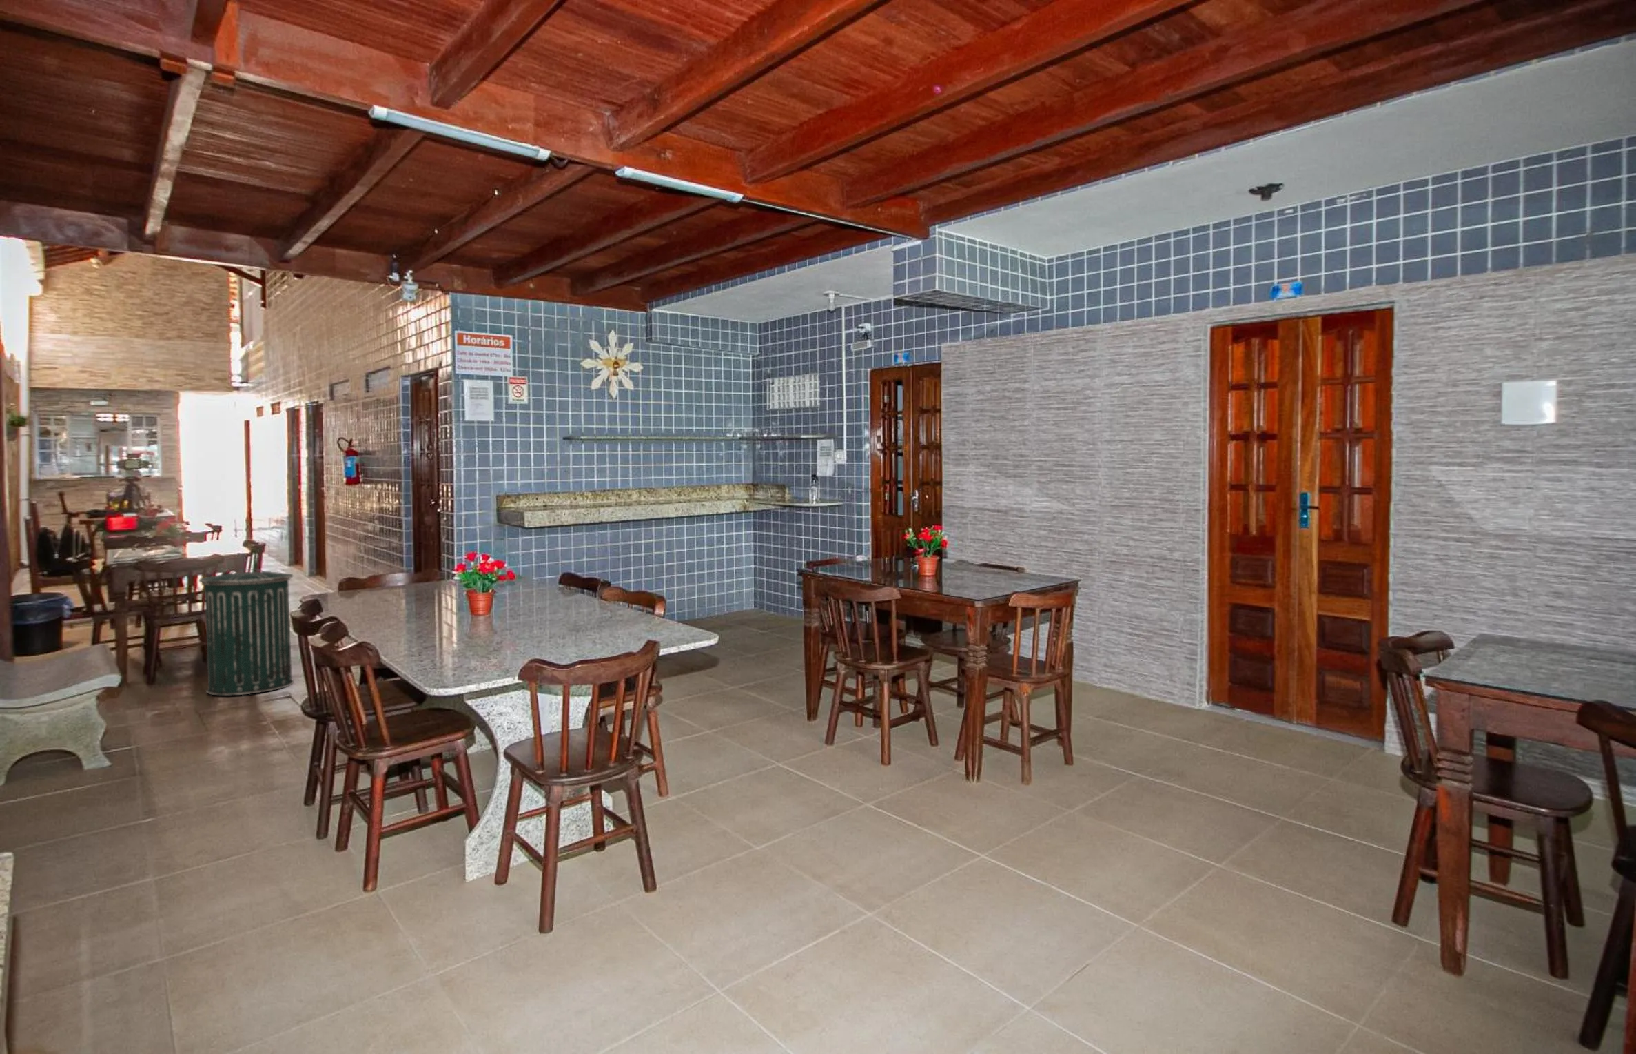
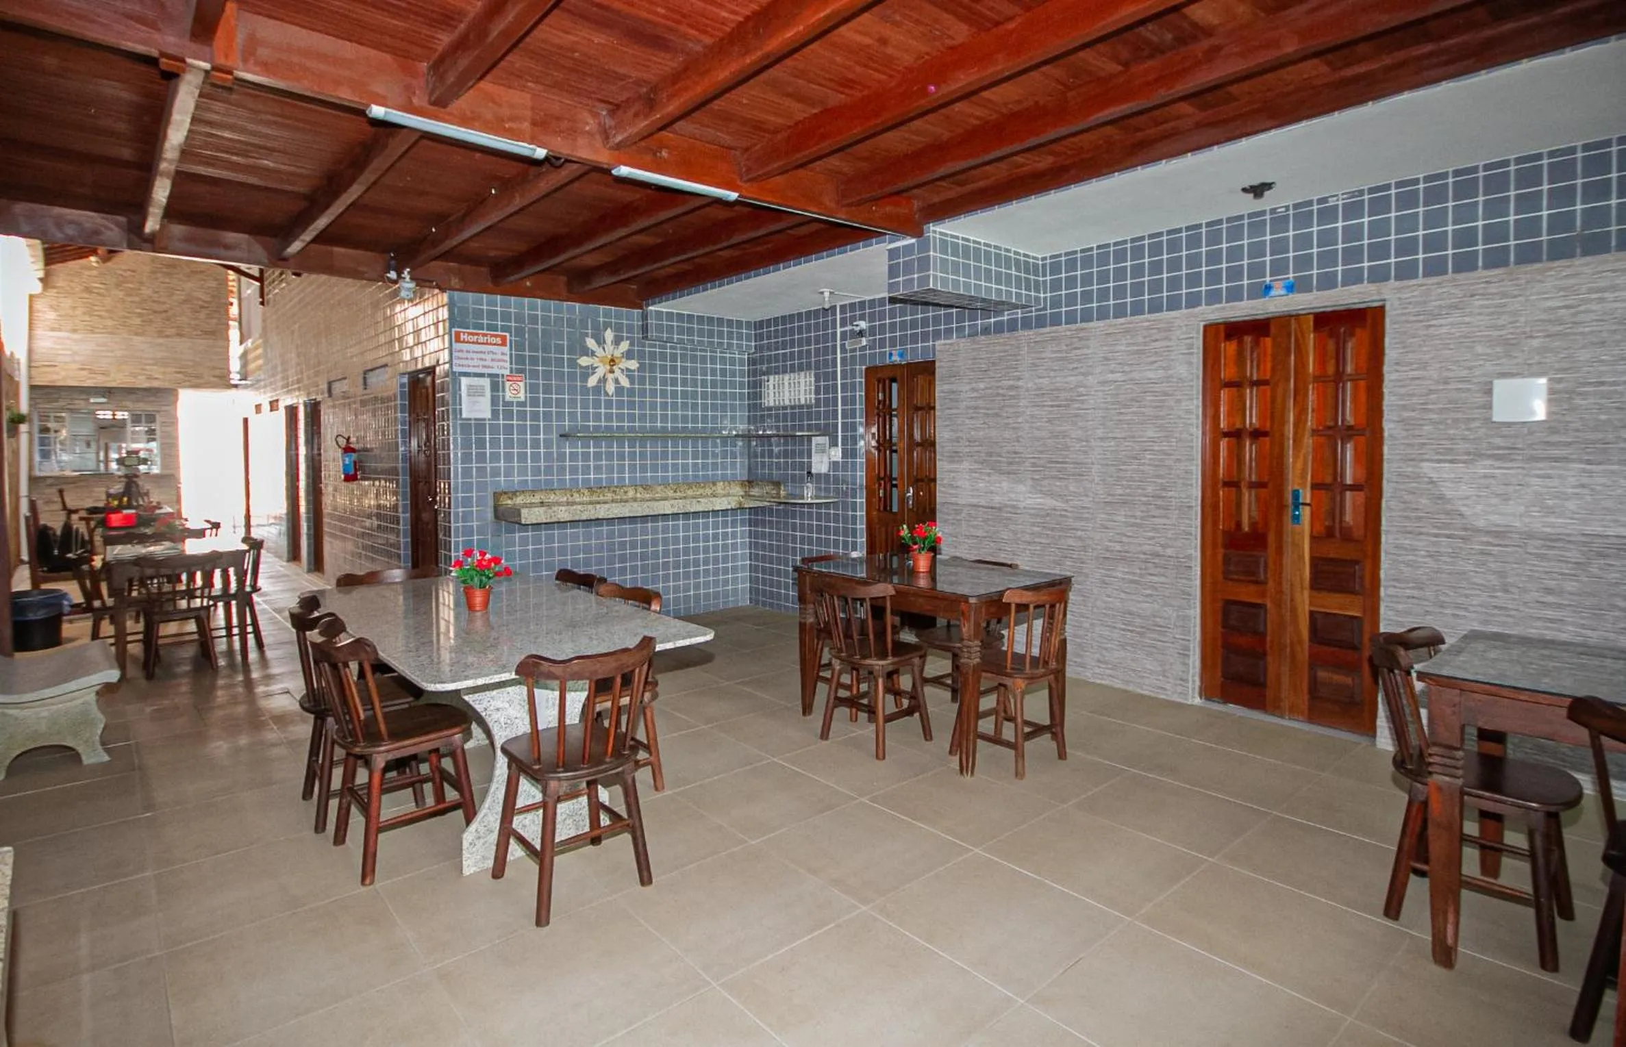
- trash can (249, 628)
